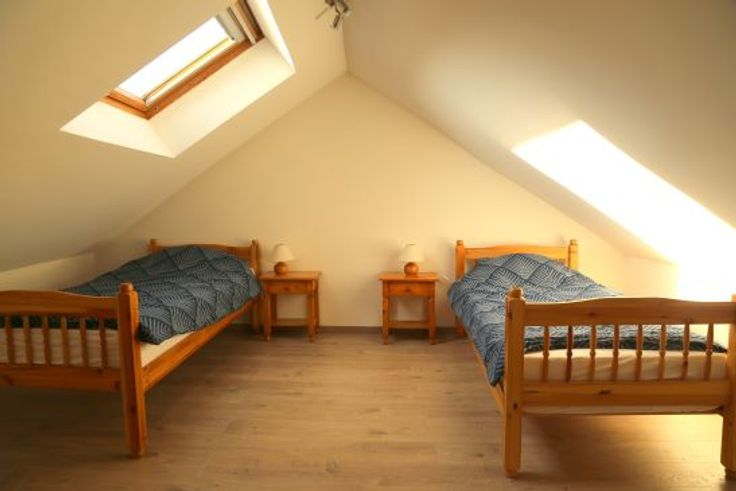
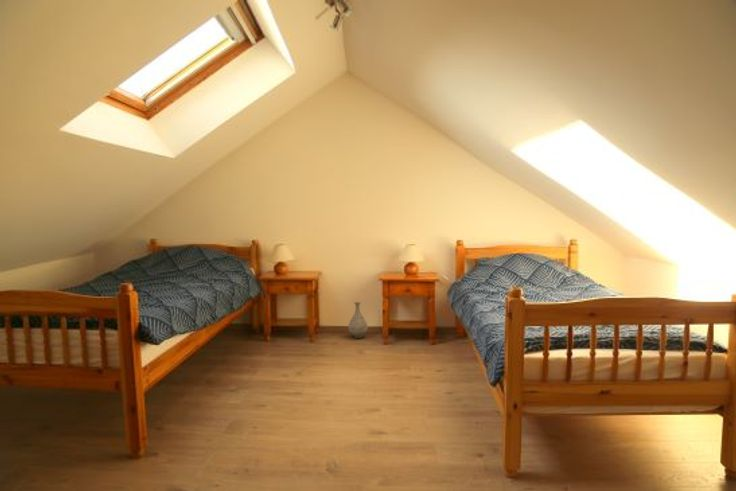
+ vase (357, 319)
